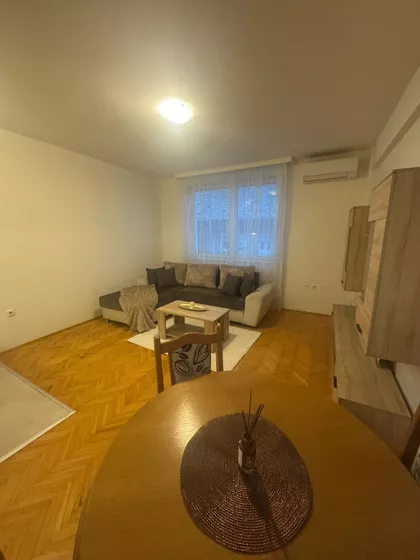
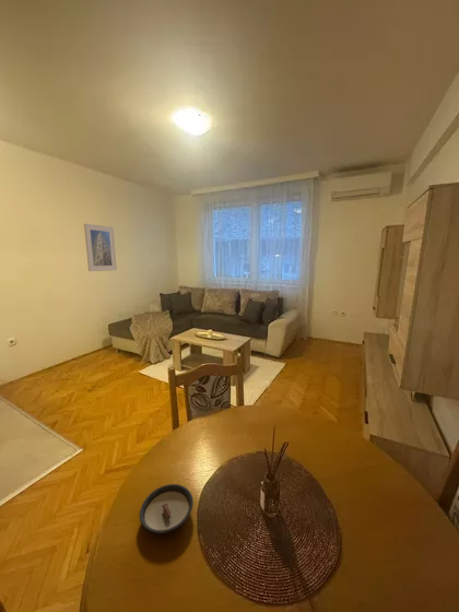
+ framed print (101, 248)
+ saucer (167, 510)
